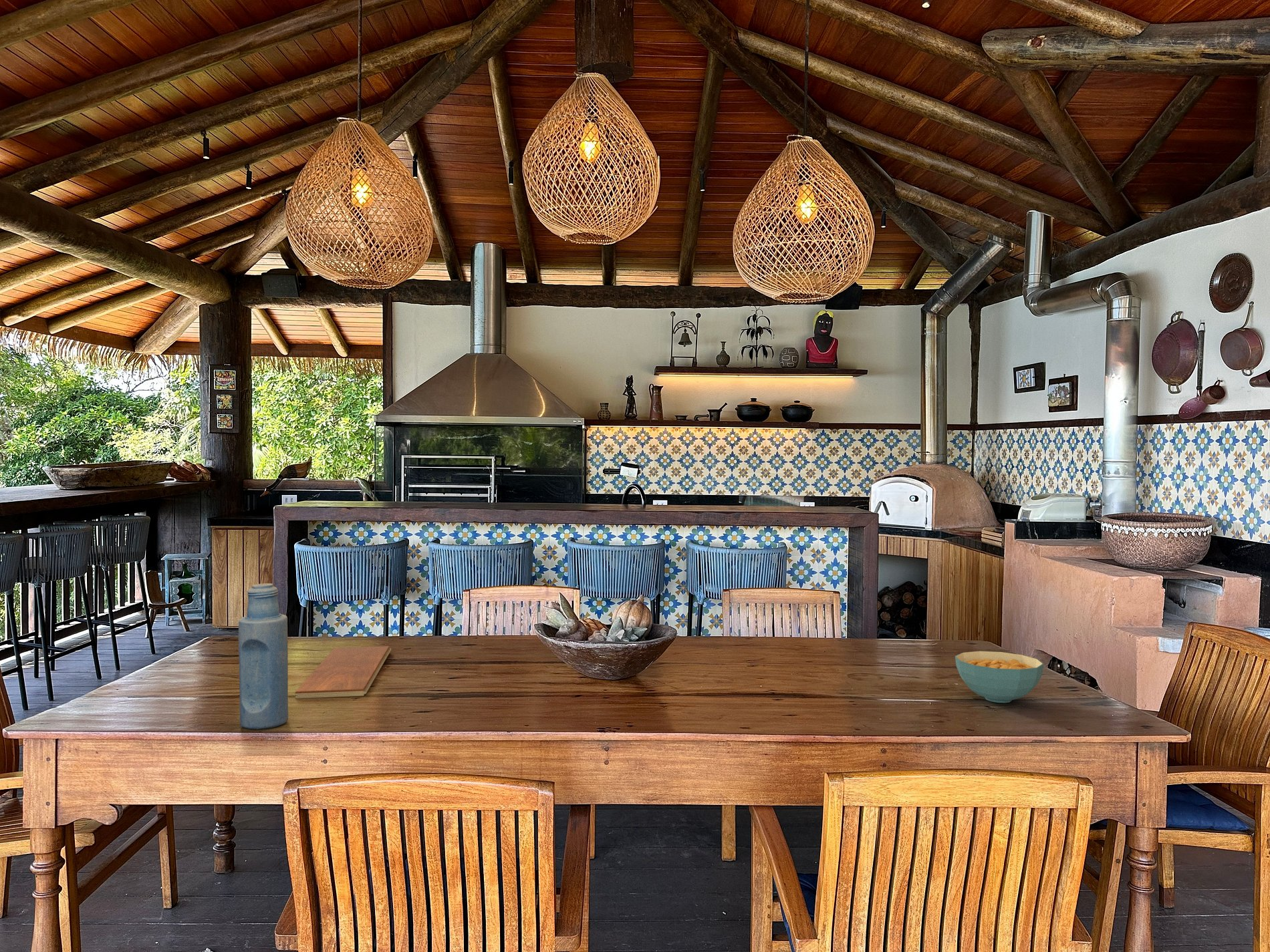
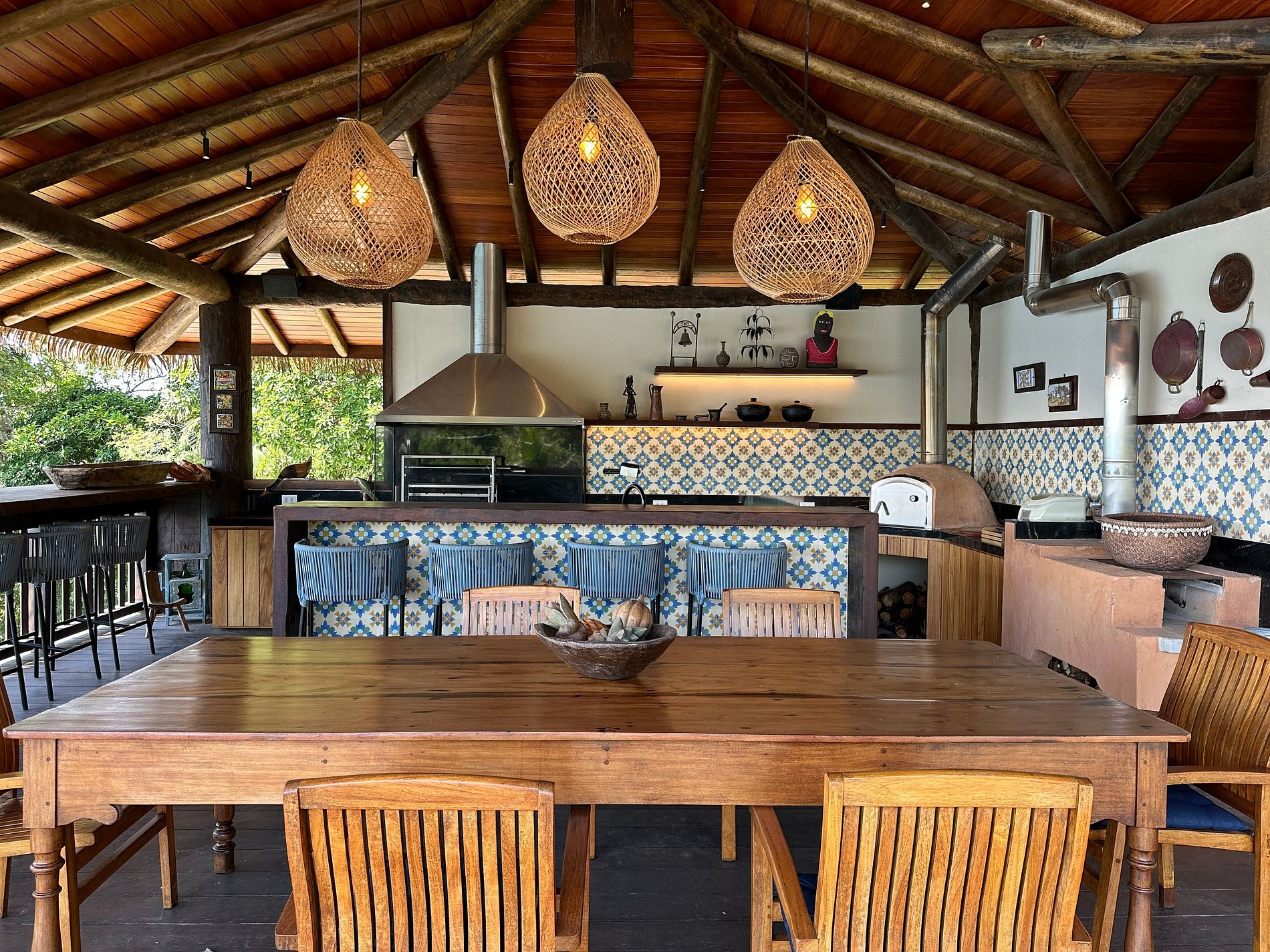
- chopping board (348, 669)
- bottle (263, 653)
- cereal bowl (998, 679)
